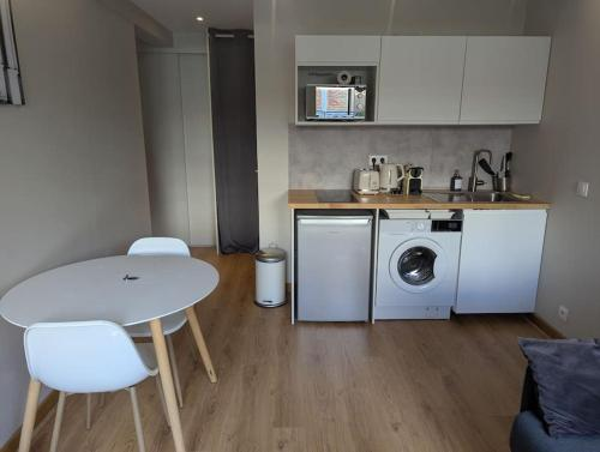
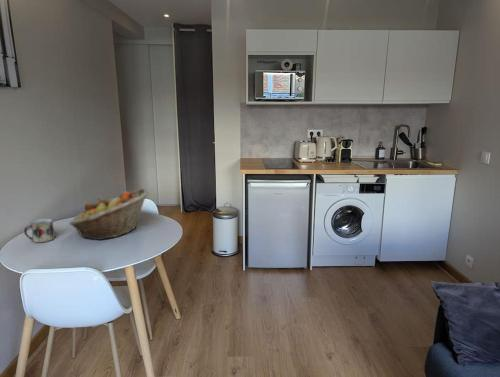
+ mug (41, 230)
+ fruit basket (112, 211)
